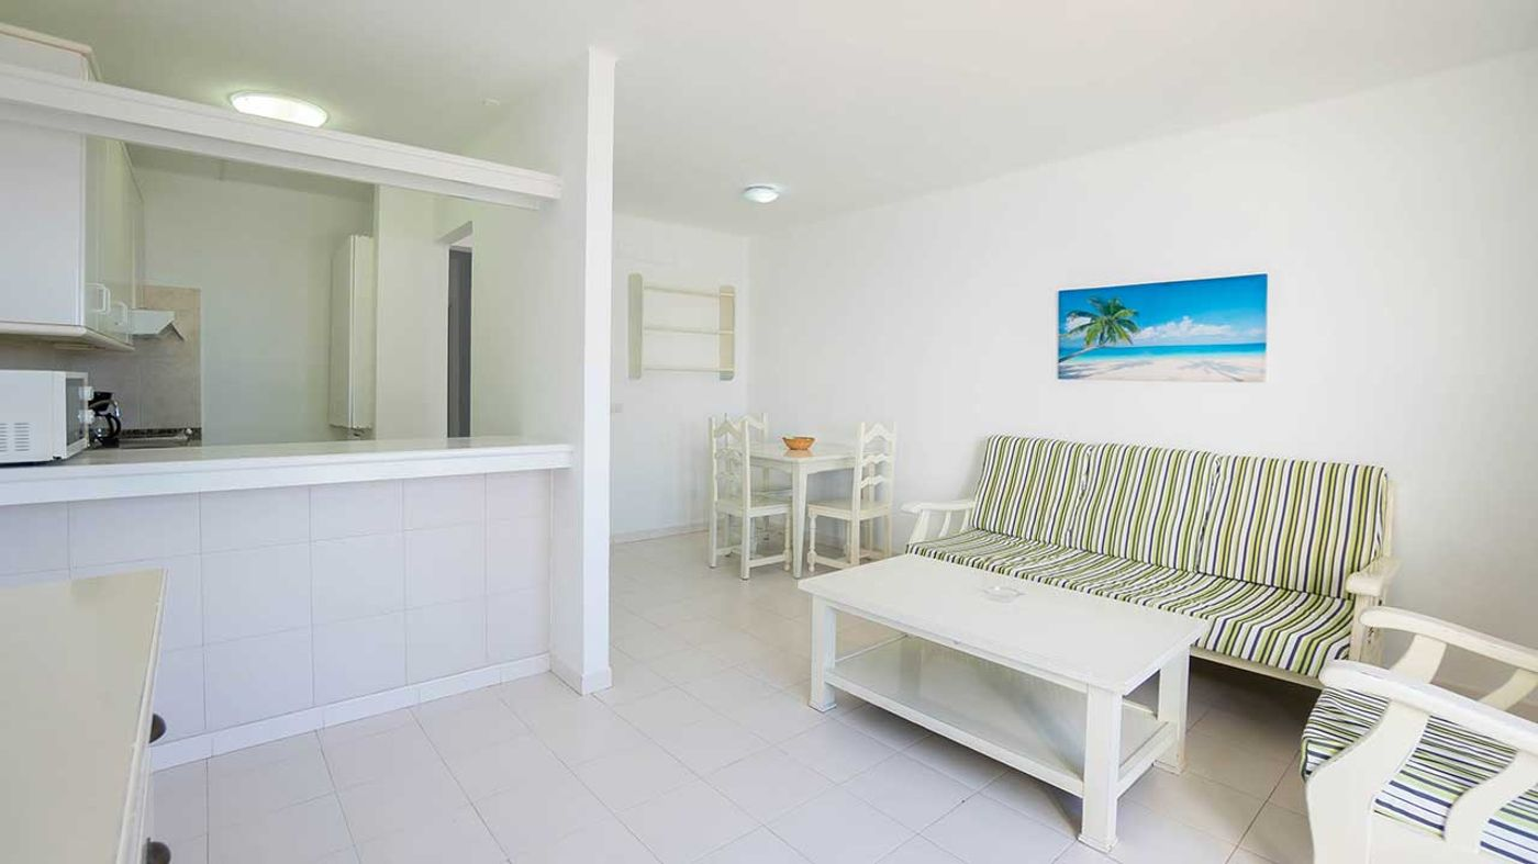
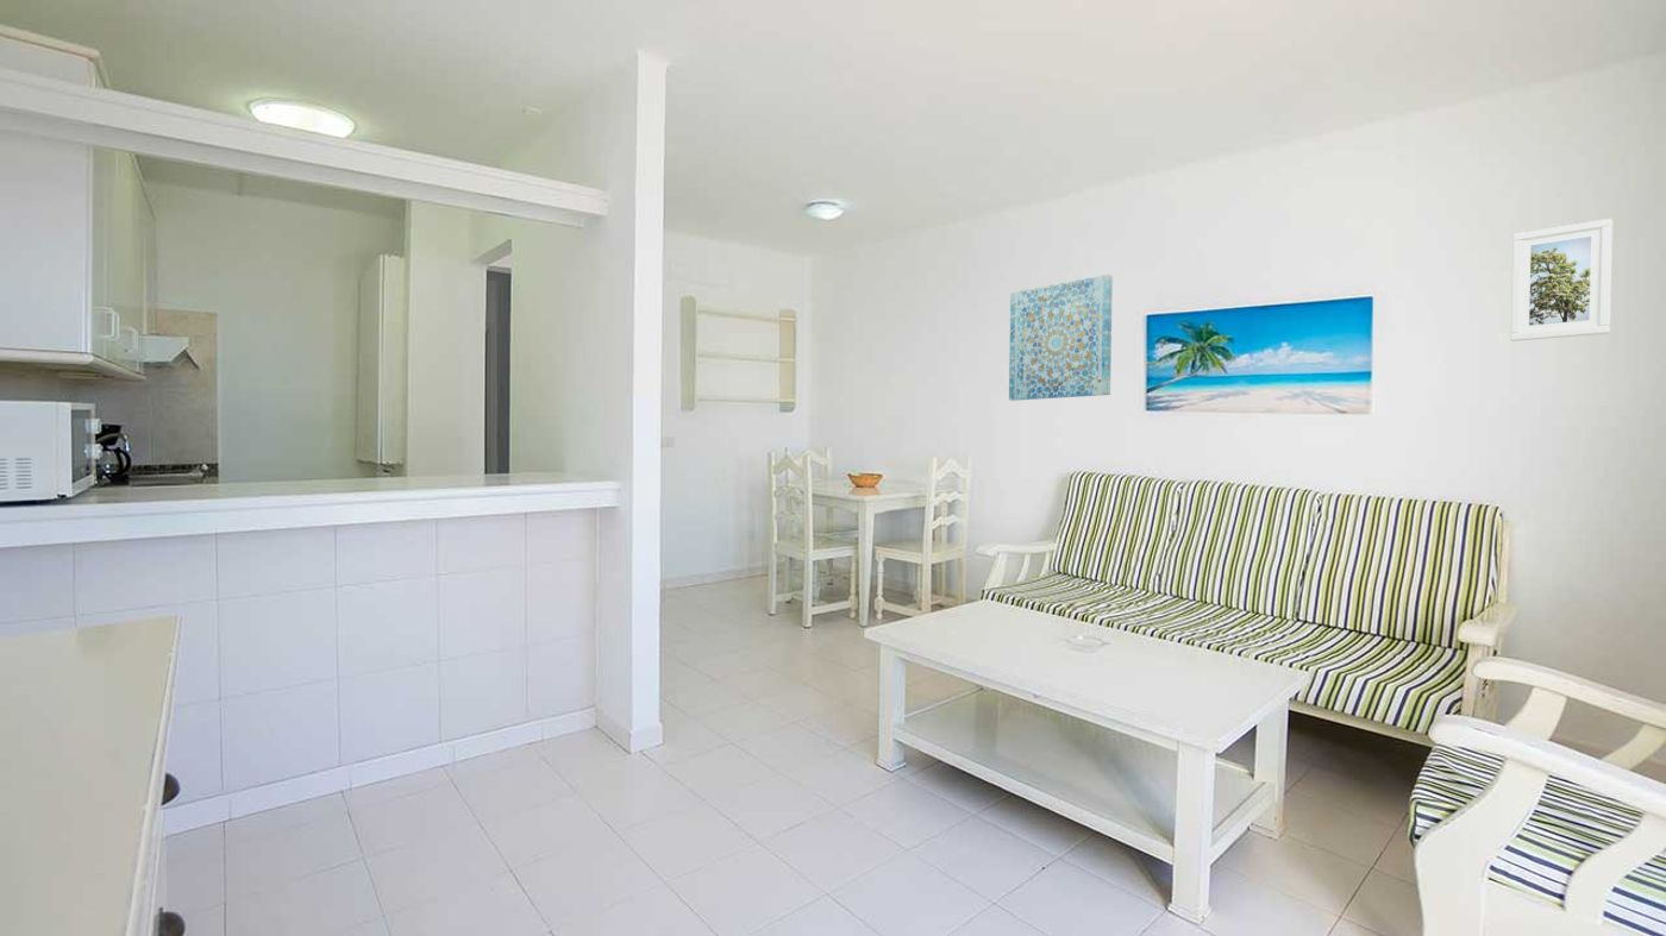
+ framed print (1559, 282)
+ wall art (1057, 340)
